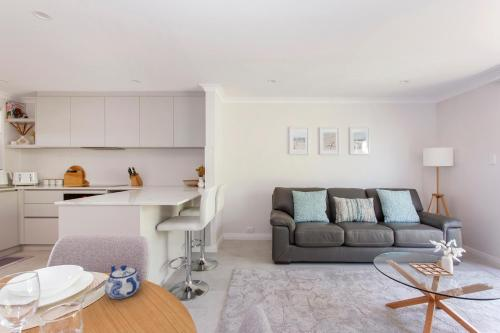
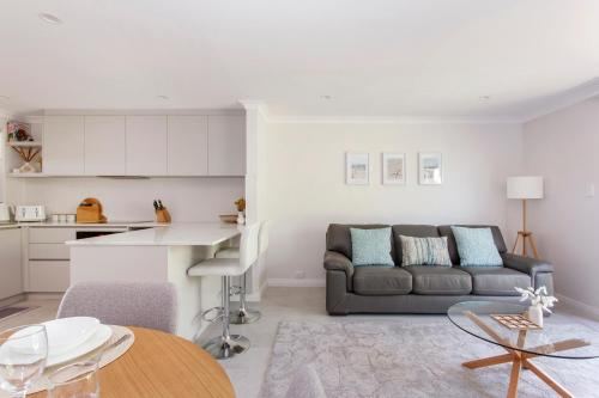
- teapot (122, 278)
